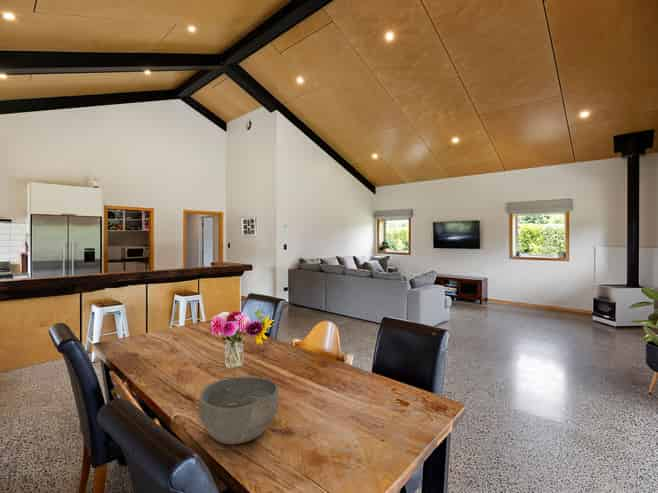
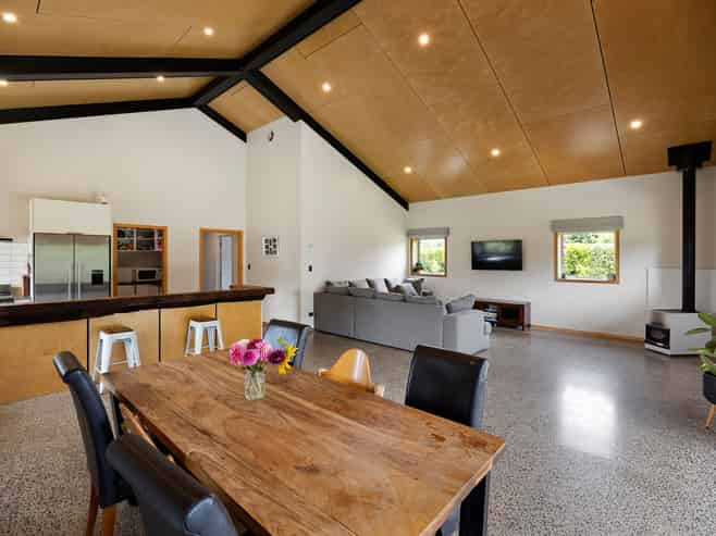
- bowl (240, 409)
